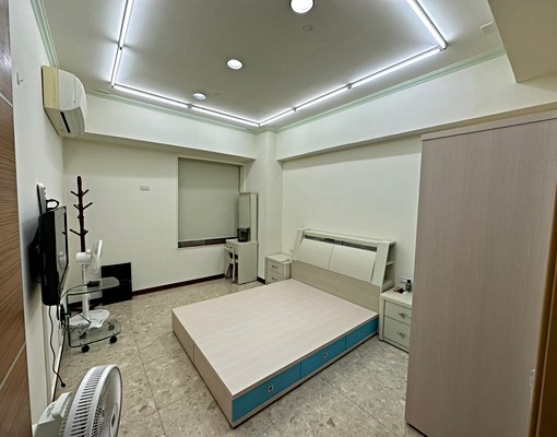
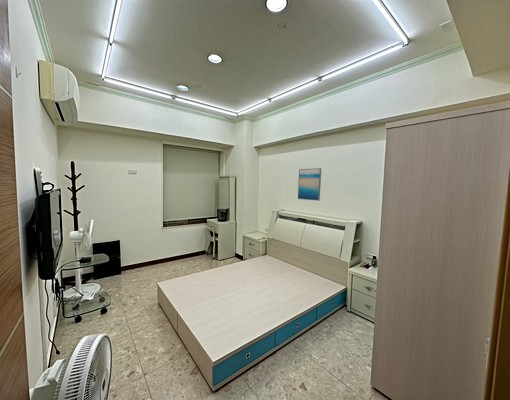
+ wall art (309, 184)
